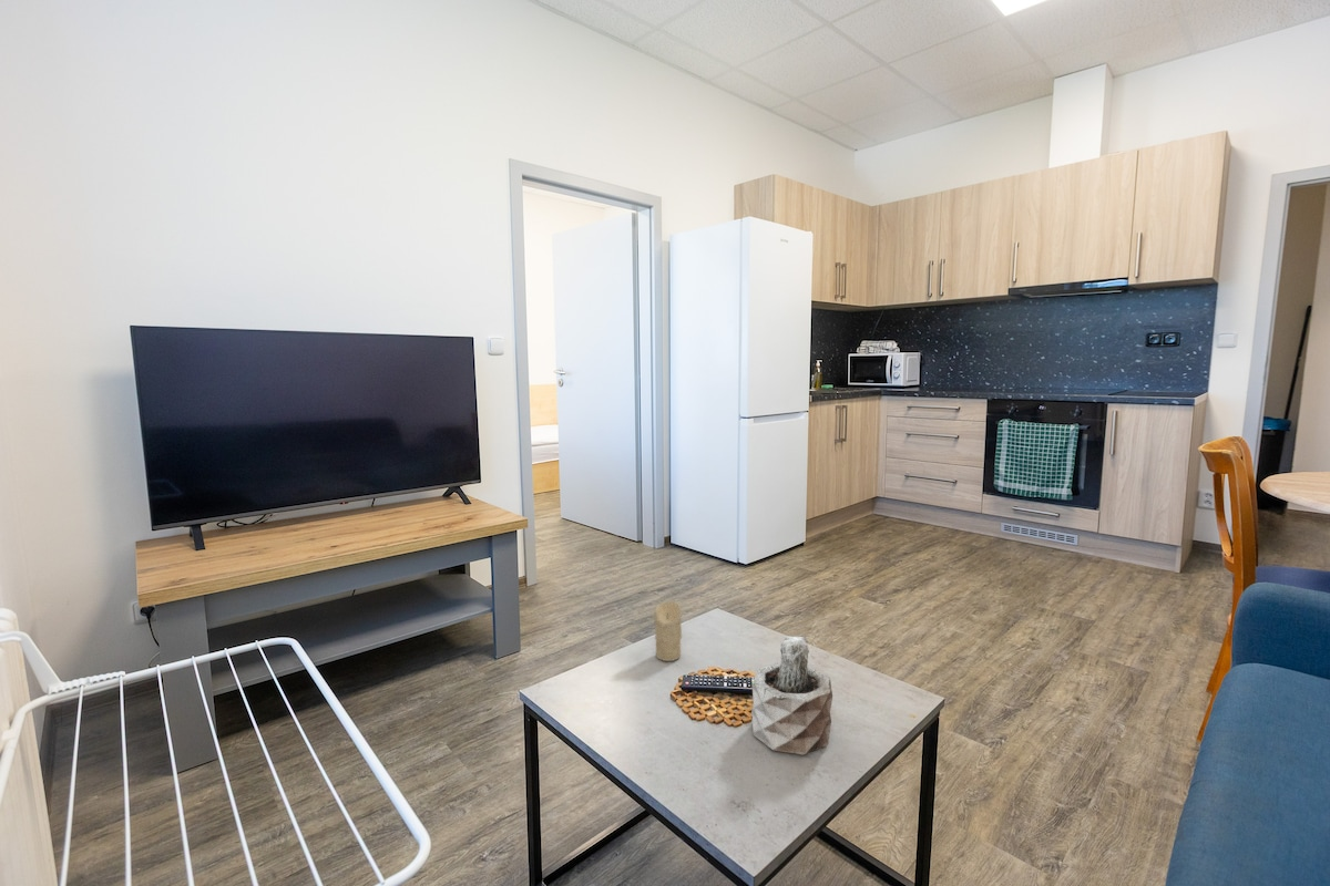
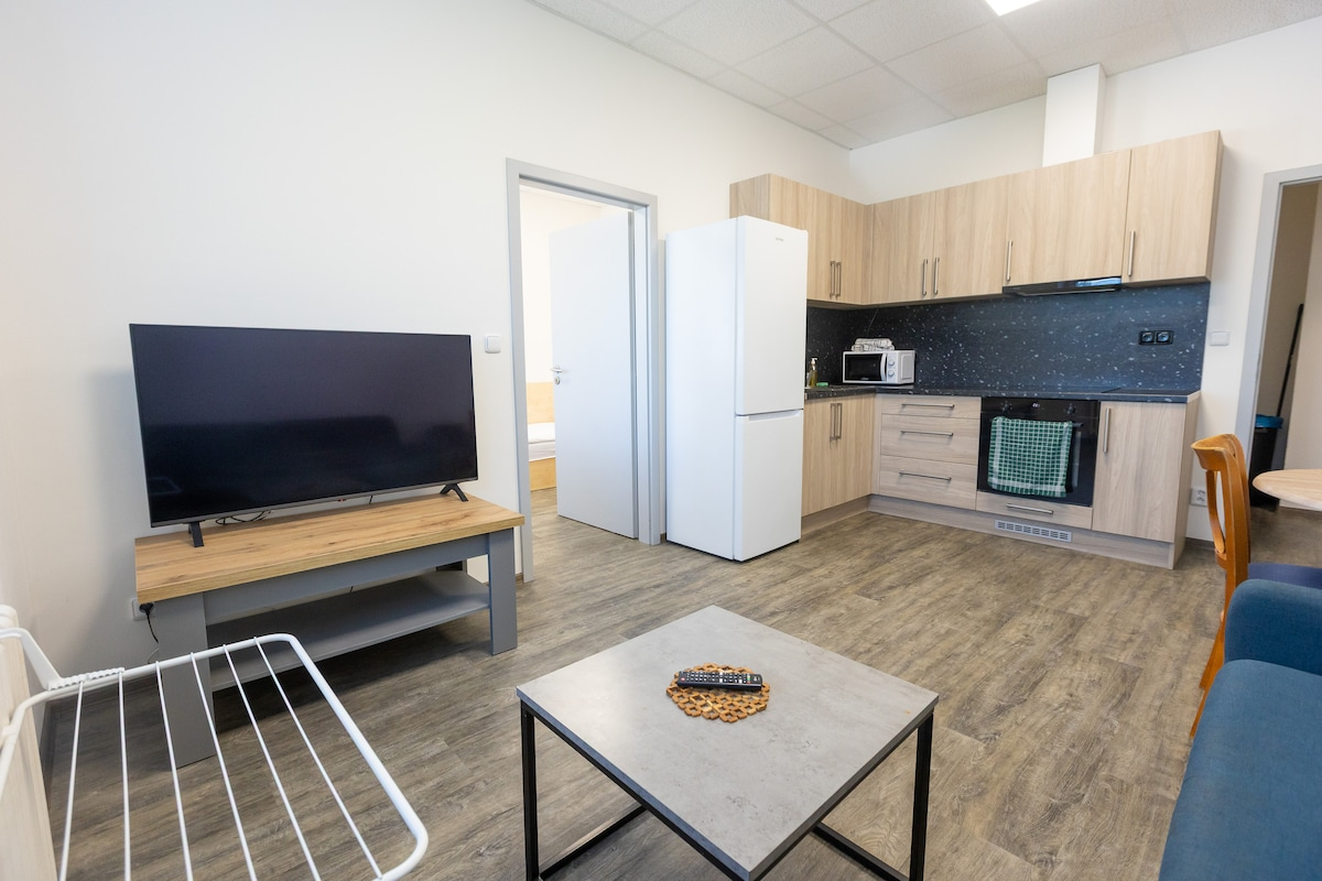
- succulent plant (791, 684)
- candle (667, 630)
